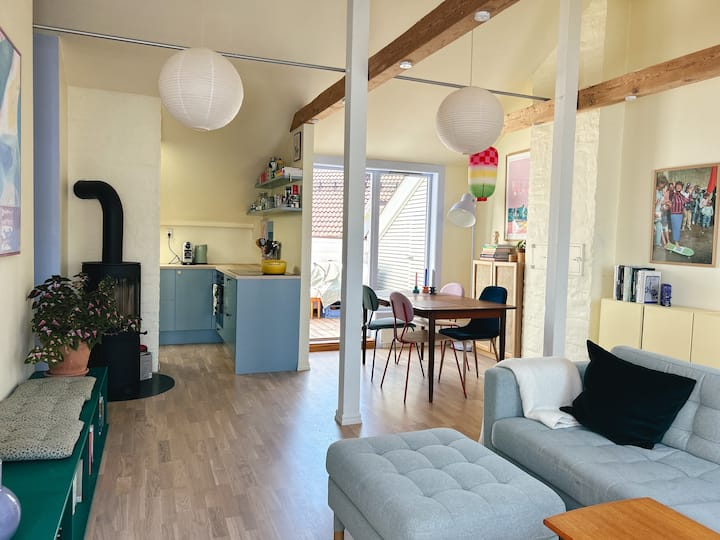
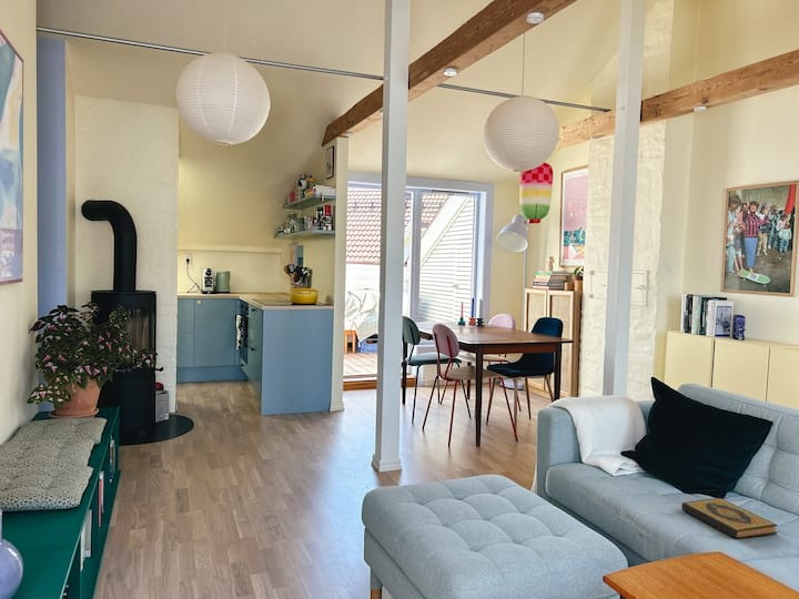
+ hardback book (727, 517)
